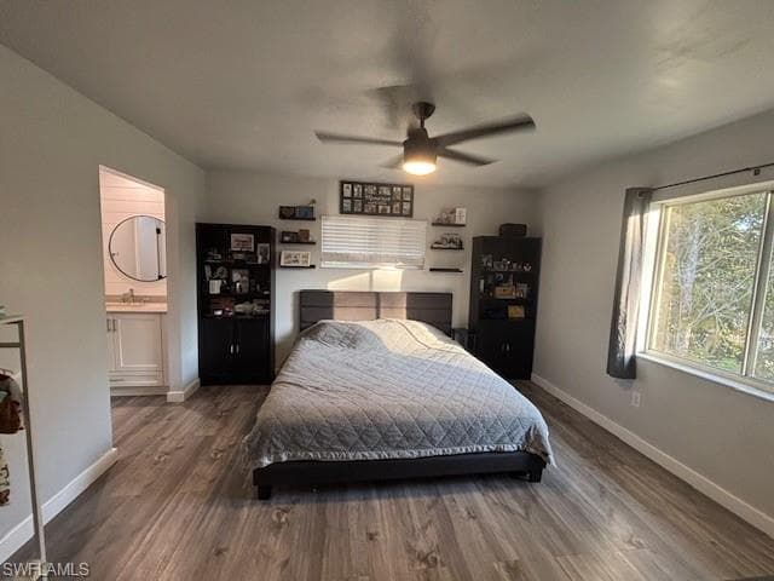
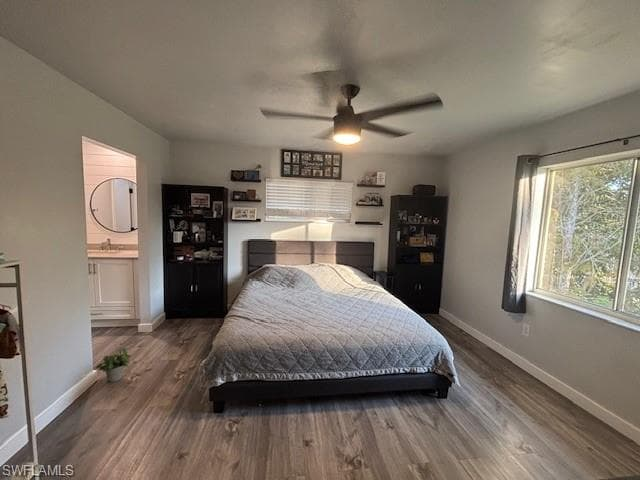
+ potted plant (115, 366)
